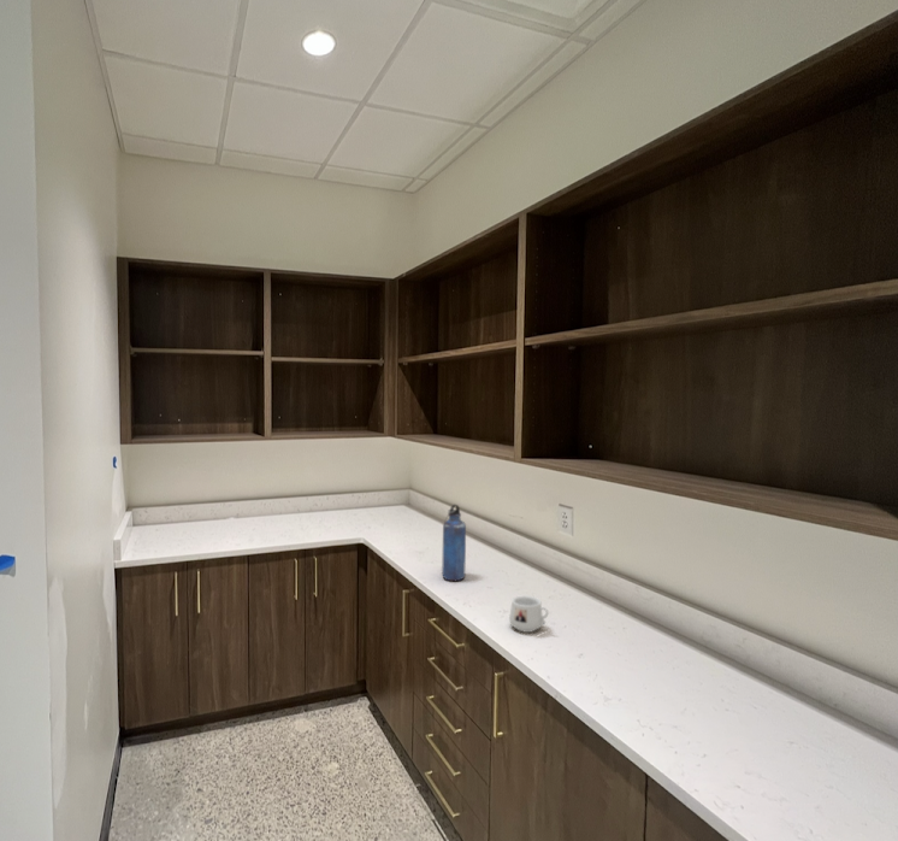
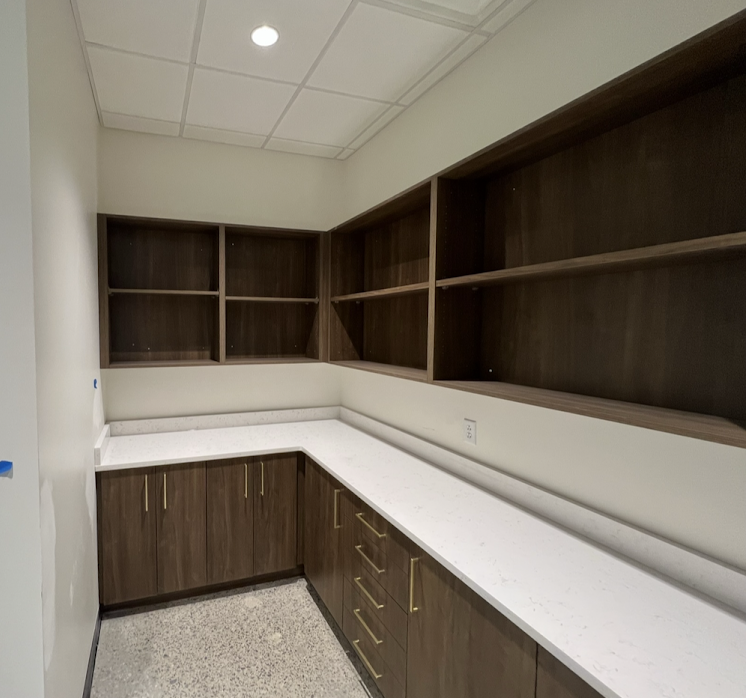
- mug (528, 614)
- water bottle (454, 541)
